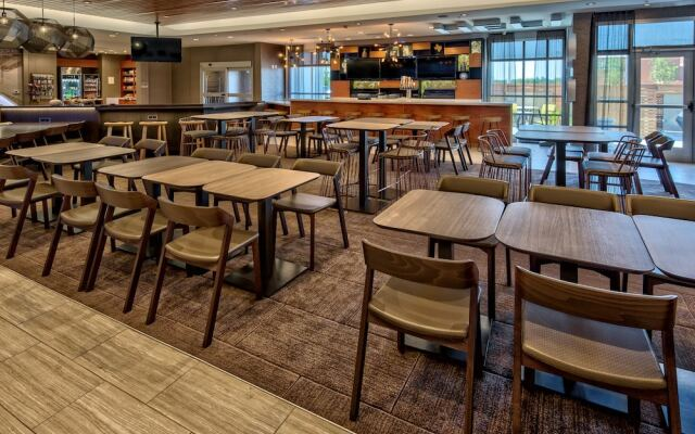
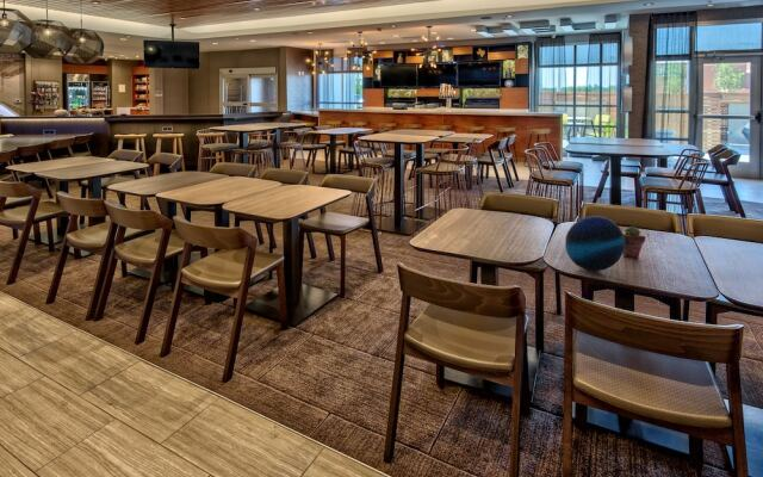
+ decorative orb (594, 243)
+ potted succulent (632, 241)
